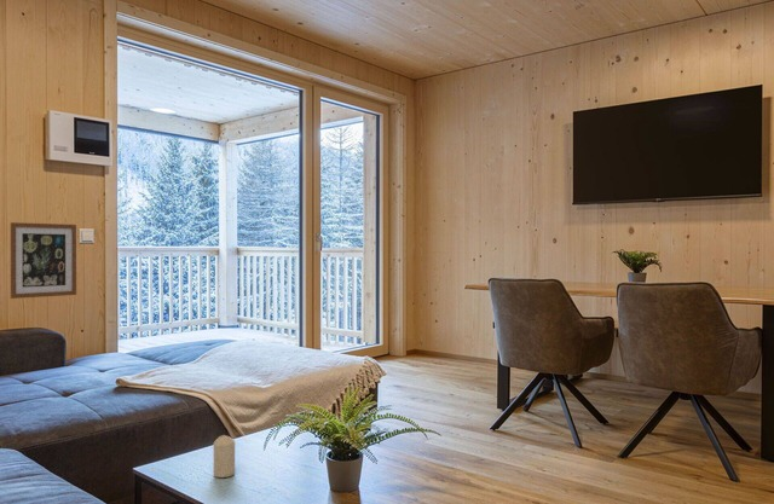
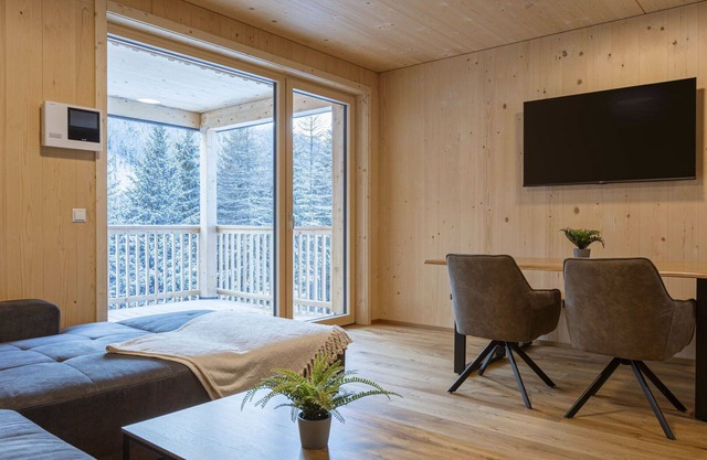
- wall art (45, 260)
- candle (224, 454)
